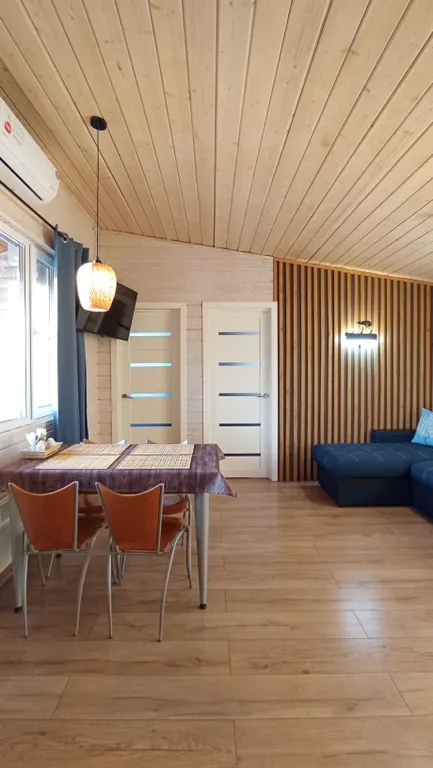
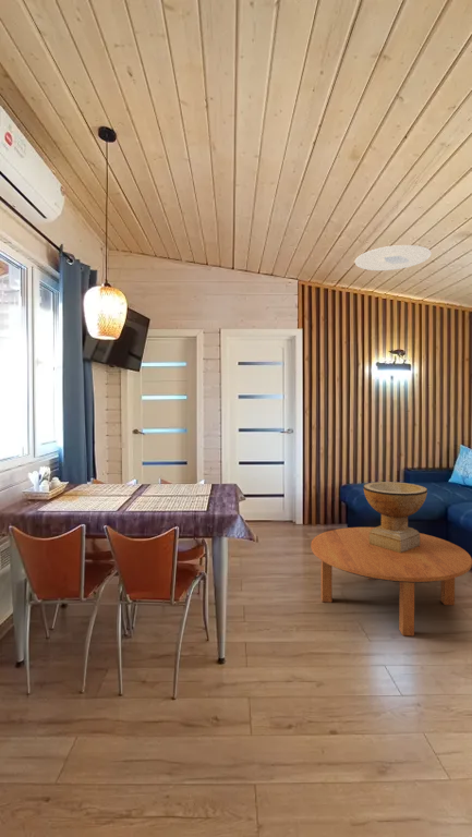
+ ceiling light (391, 255)
+ coffee table (386, 574)
+ decorative bowl (394, 515)
